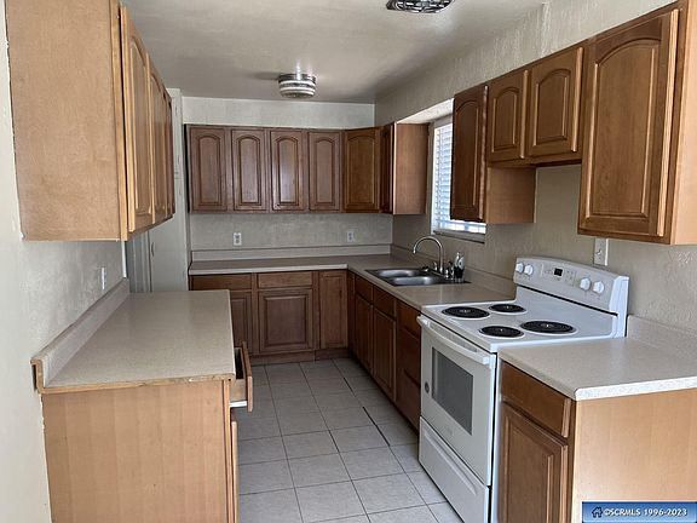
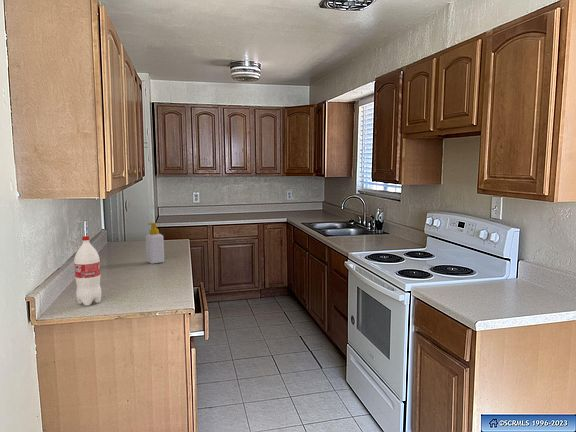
+ soap bottle (154, 242)
+ bottle (87, 270)
